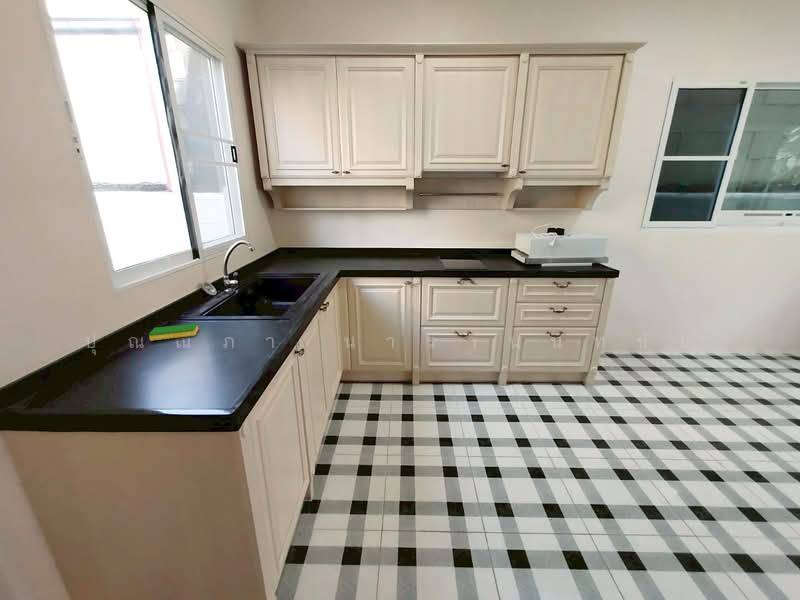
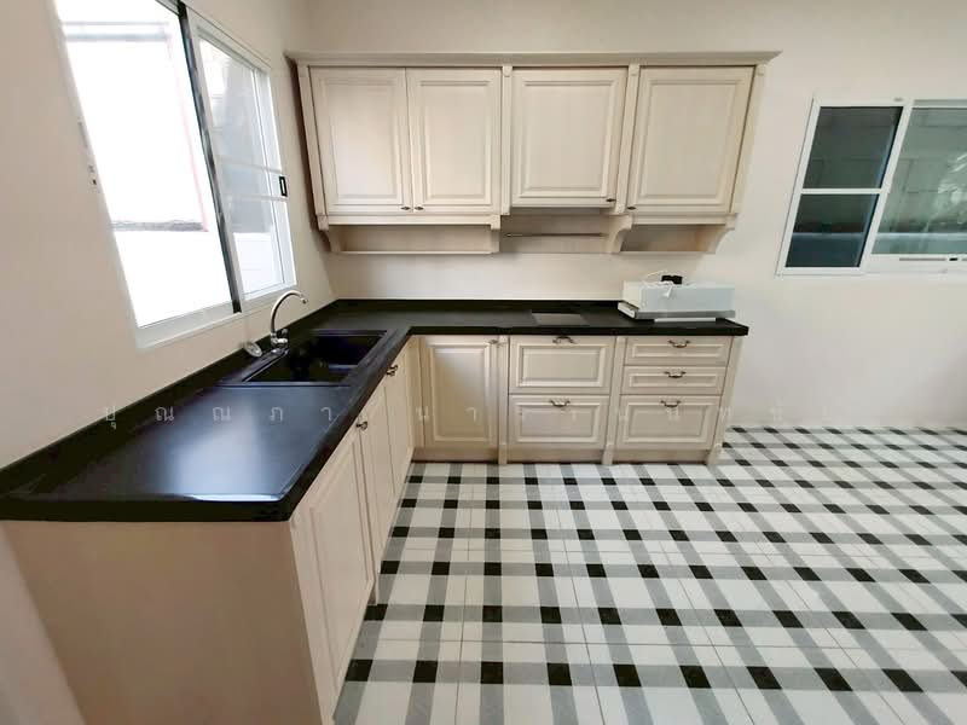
- dish sponge (174, 331)
